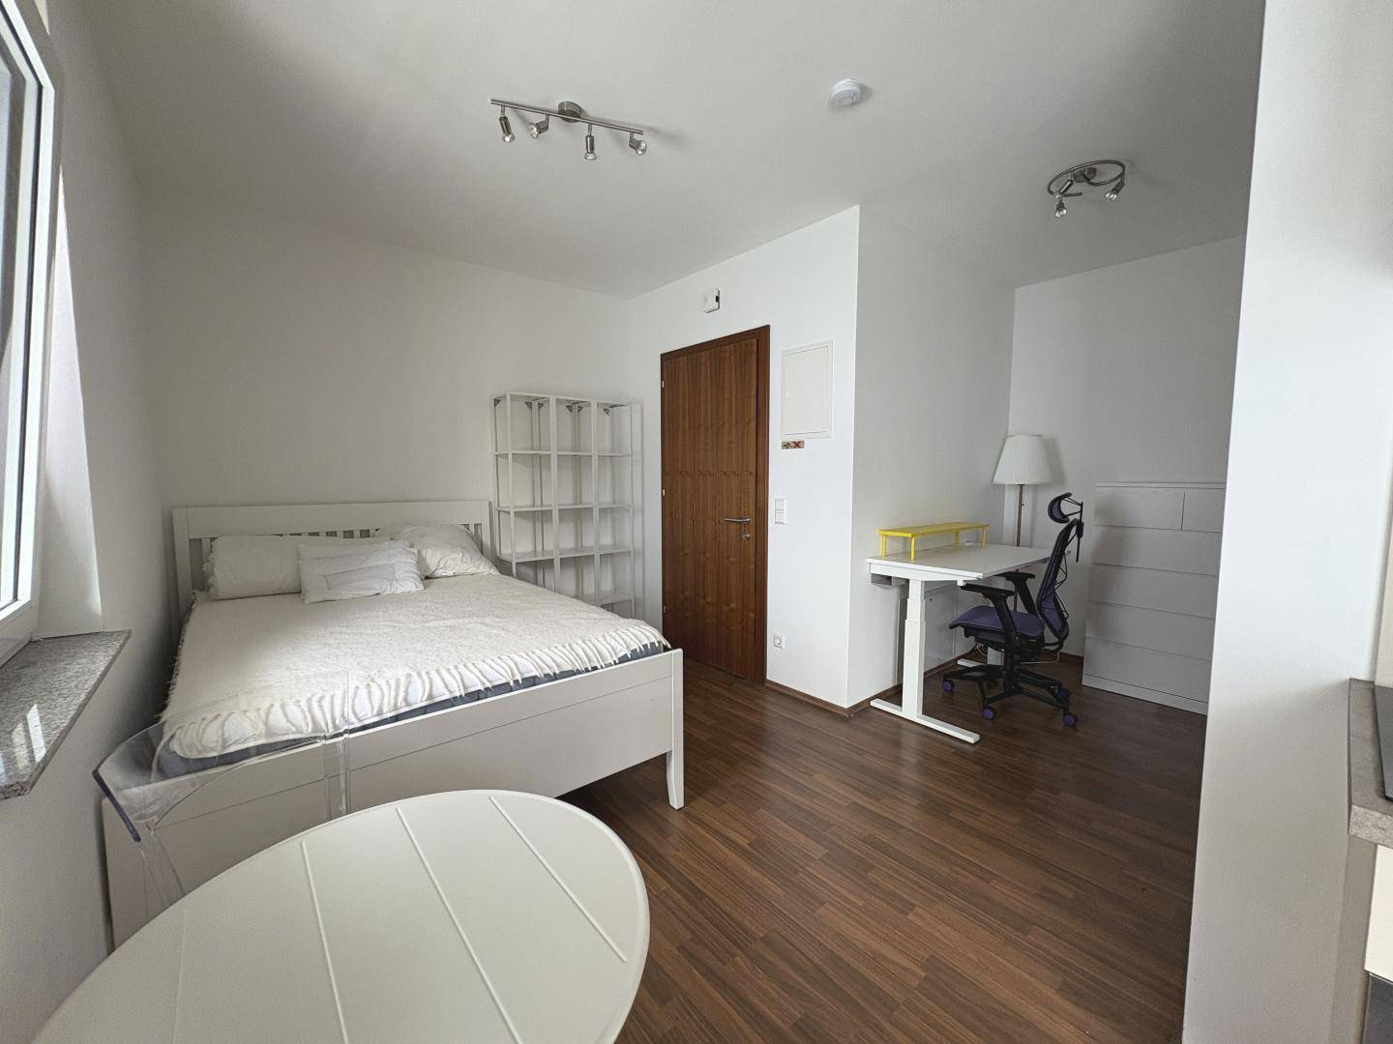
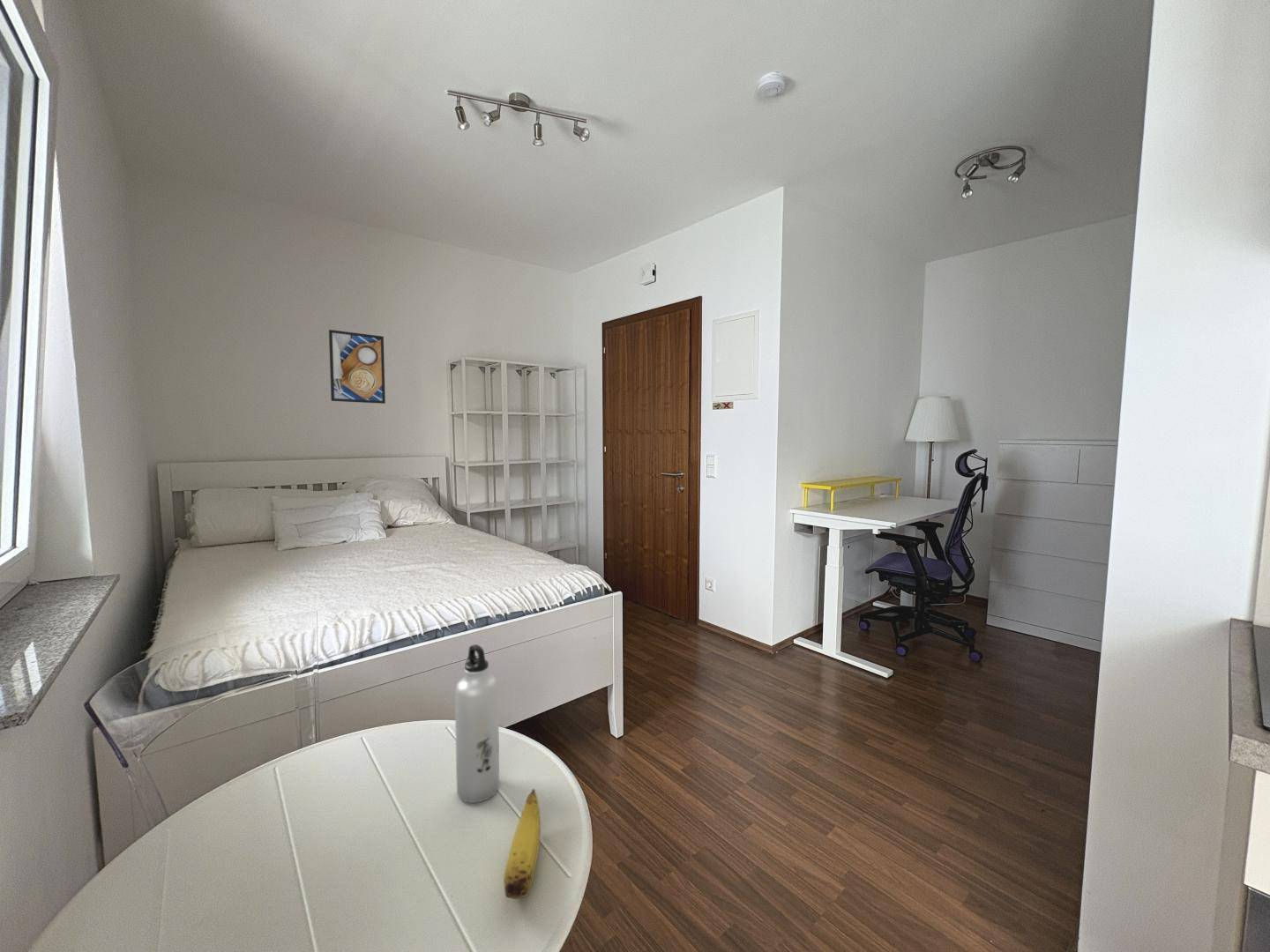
+ banana (523, 848)
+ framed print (357, 368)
+ water bottle (477, 718)
